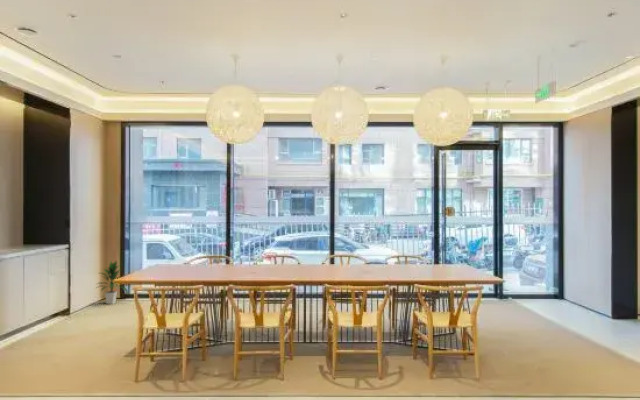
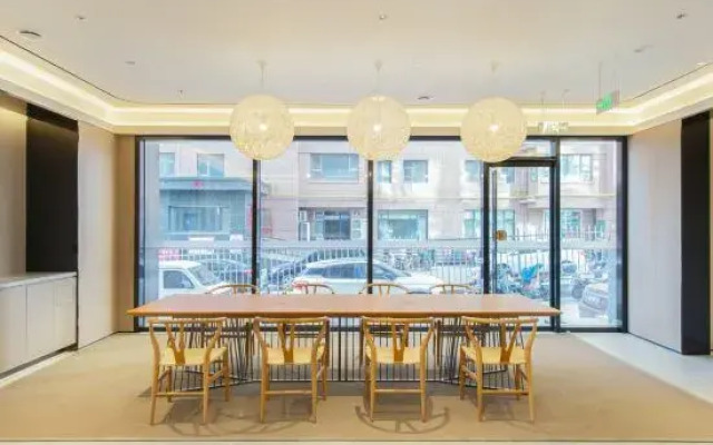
- indoor plant (112, 282)
